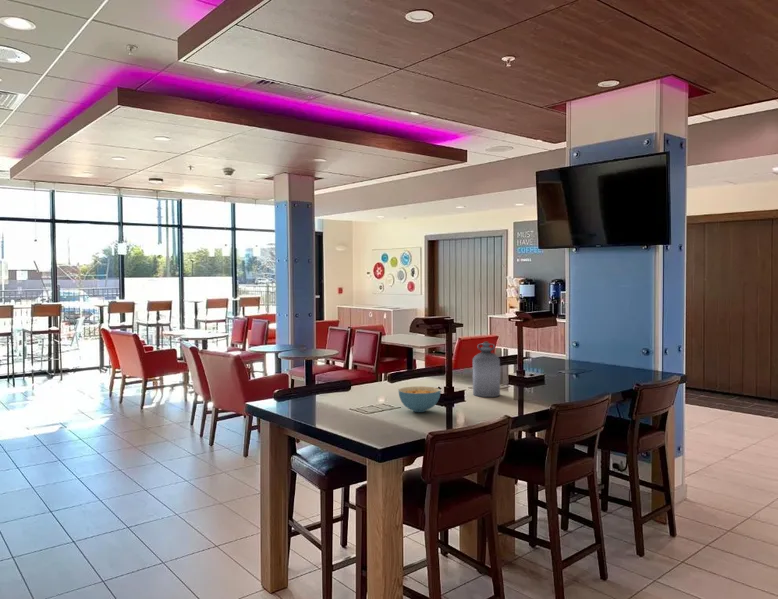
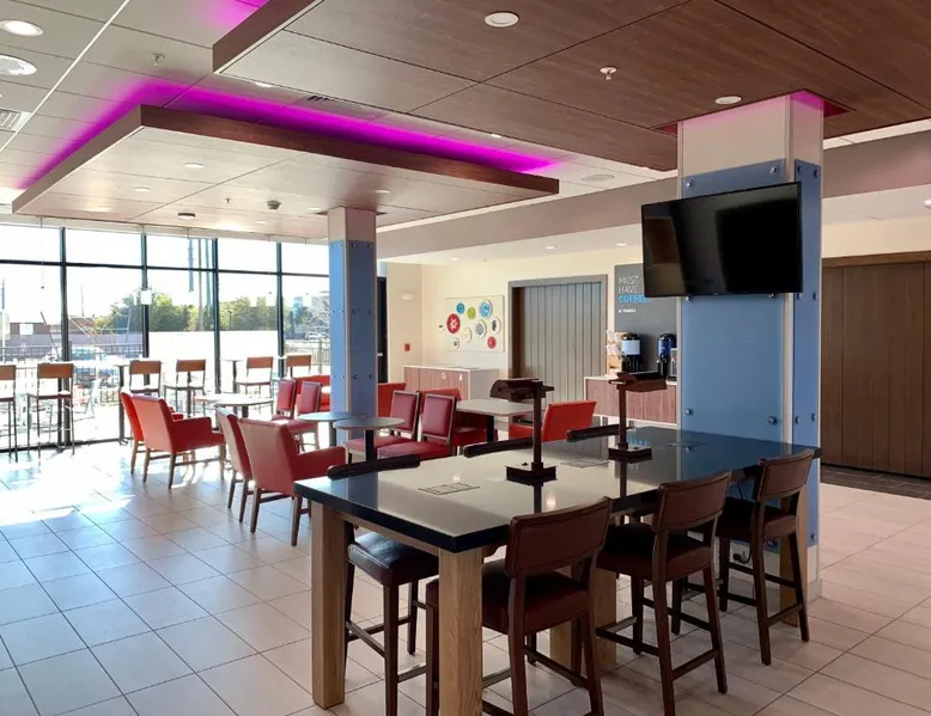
- bottle (486, 368)
- cereal bowl (419, 400)
